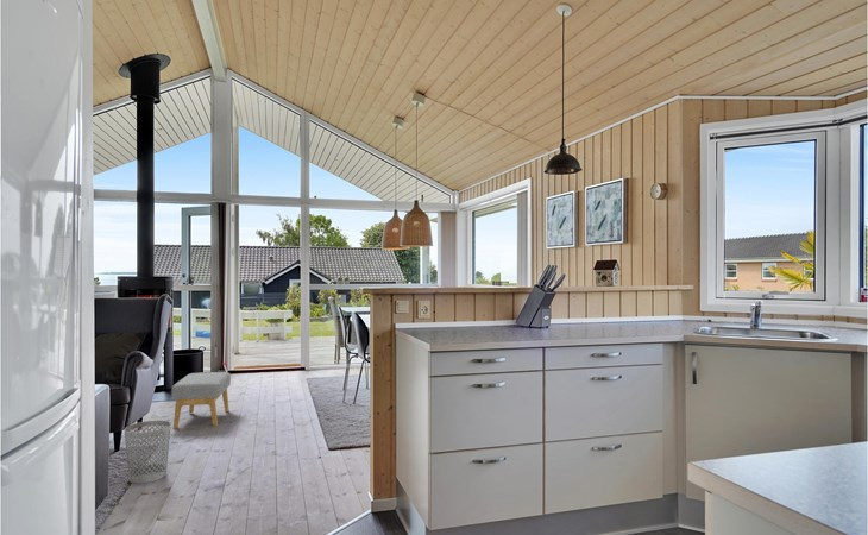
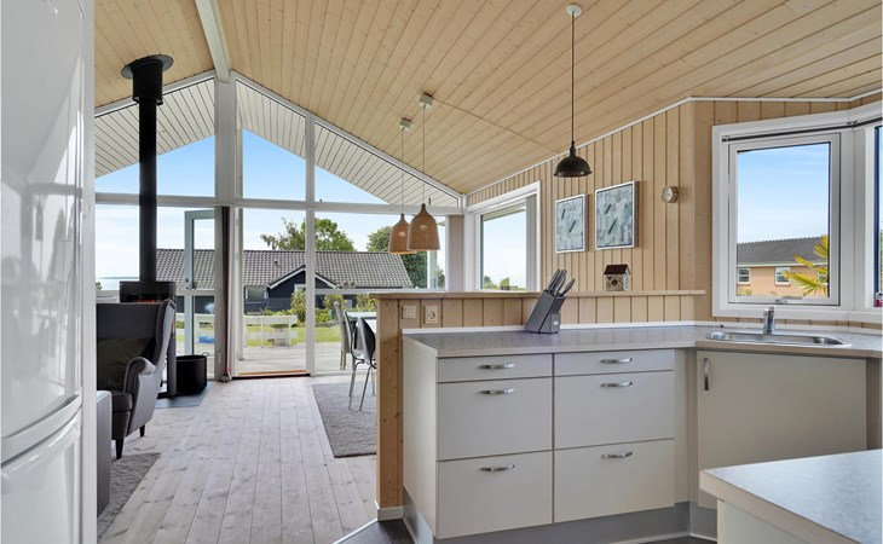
- wastebasket (147, 451)
- footstool (202, 397)
